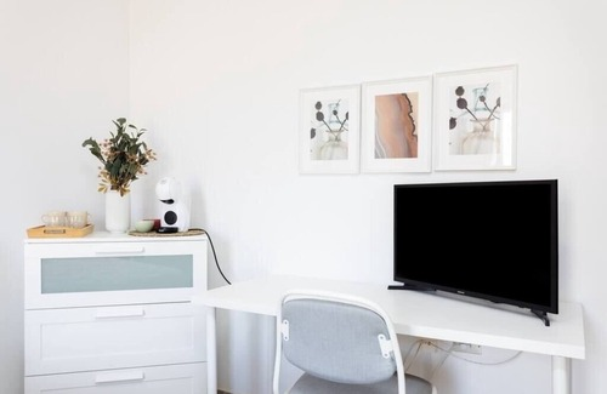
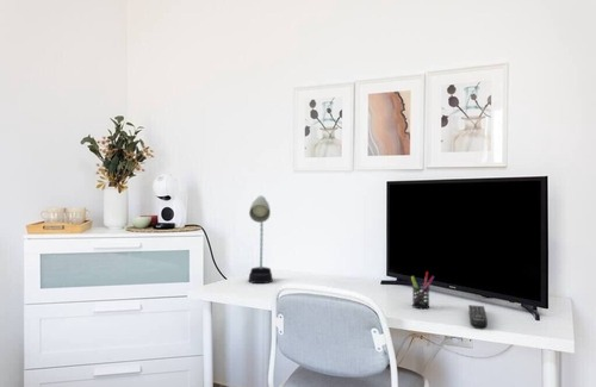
+ desk lamp (260, 238)
+ remote control (477, 316)
+ pen holder (420, 288)
